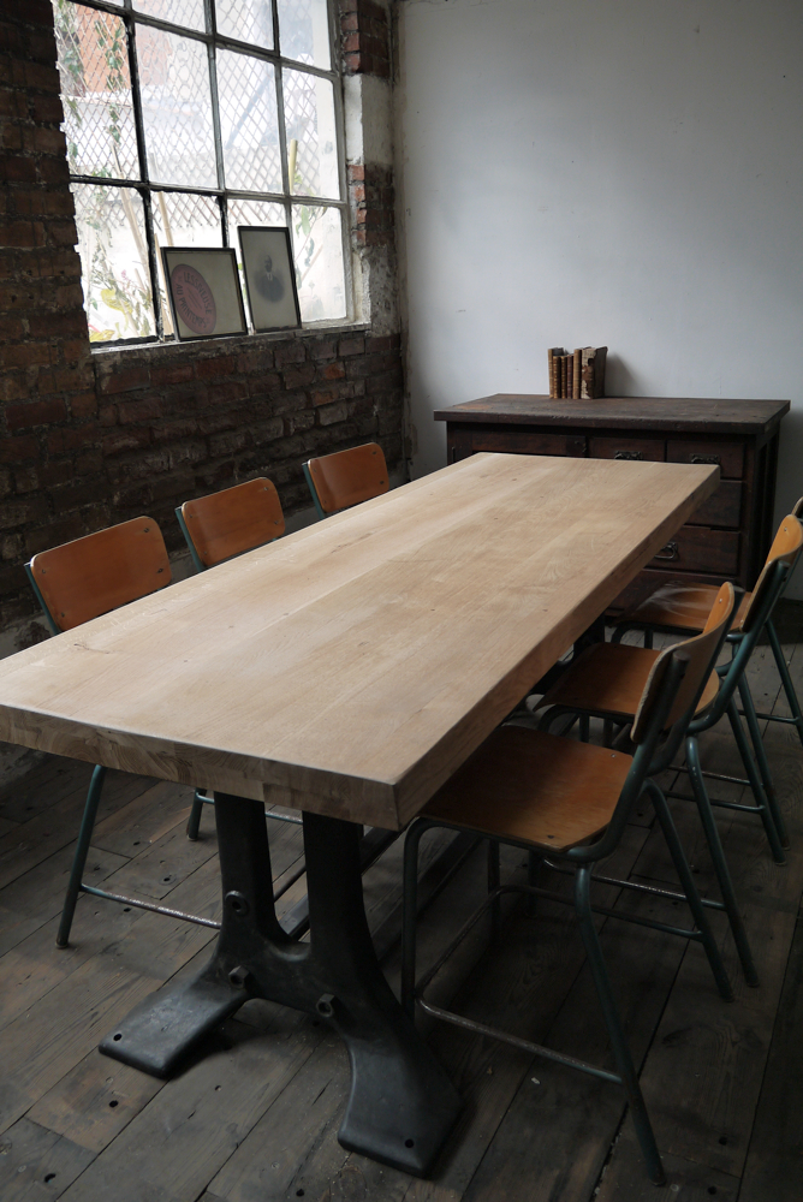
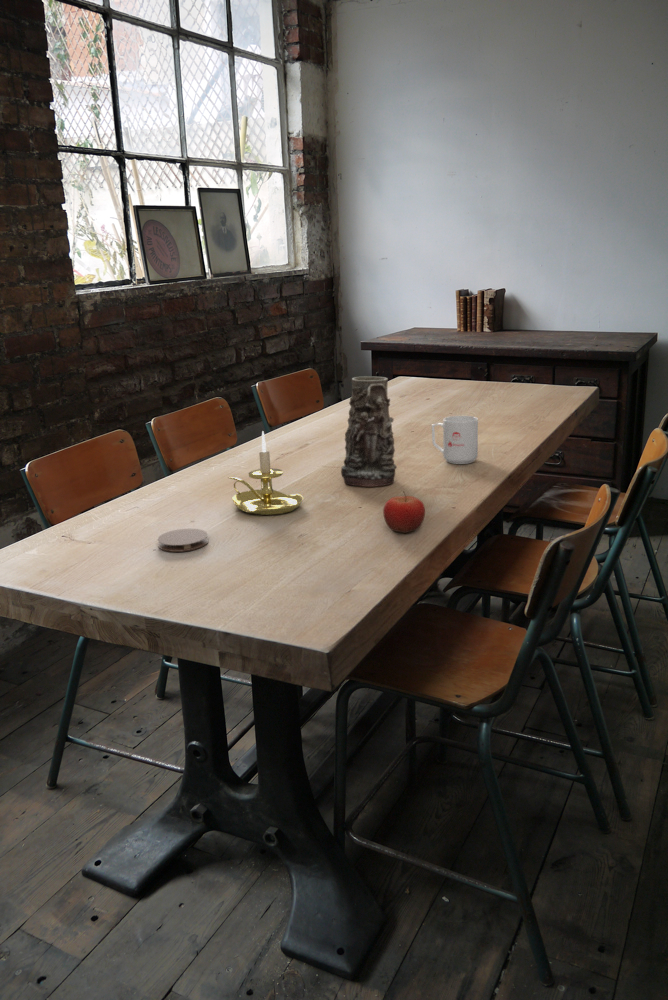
+ candle holder (260, 468)
+ coaster (183, 539)
+ mug (454, 439)
+ vase (366, 430)
+ fruit (404, 511)
